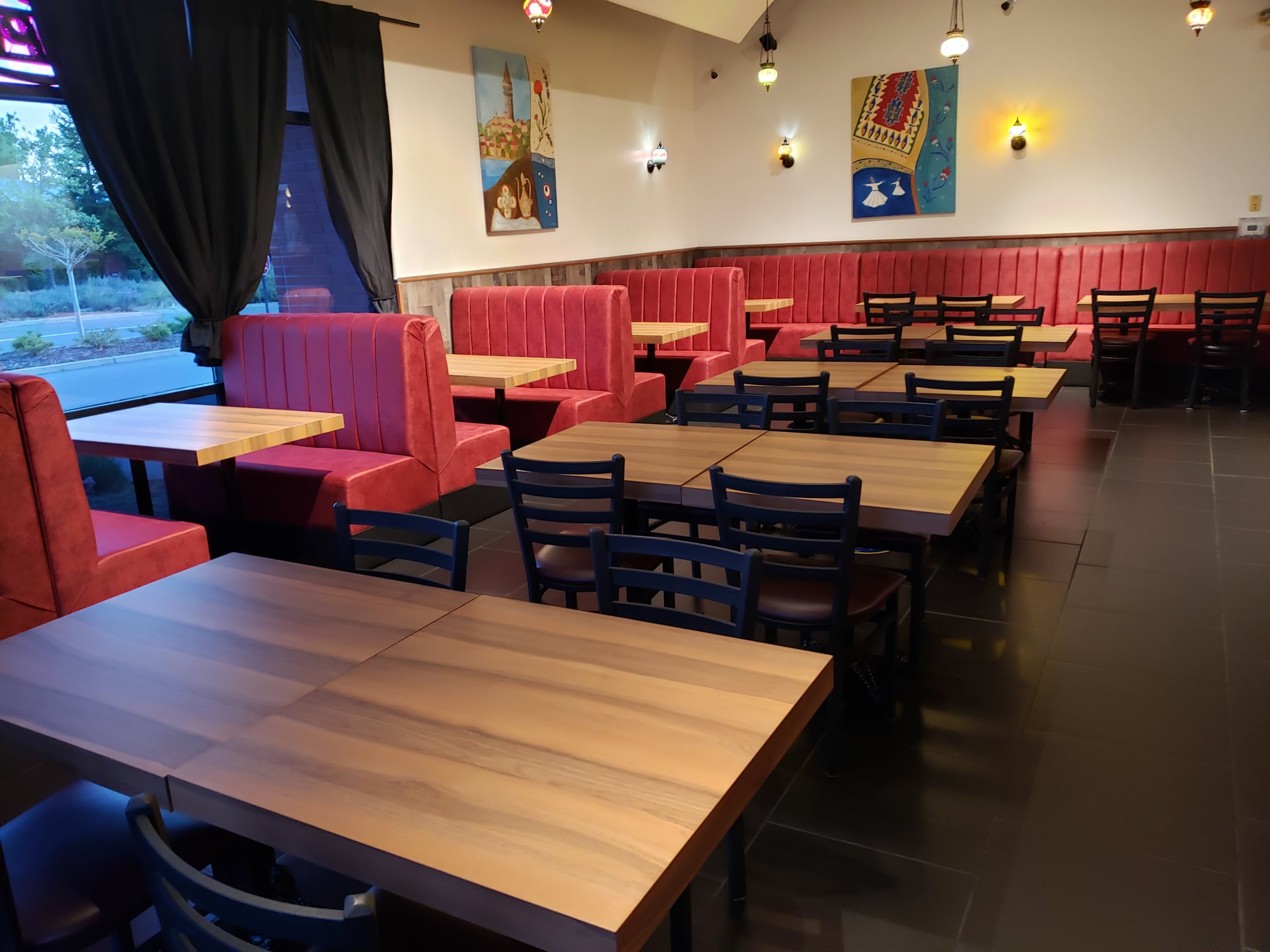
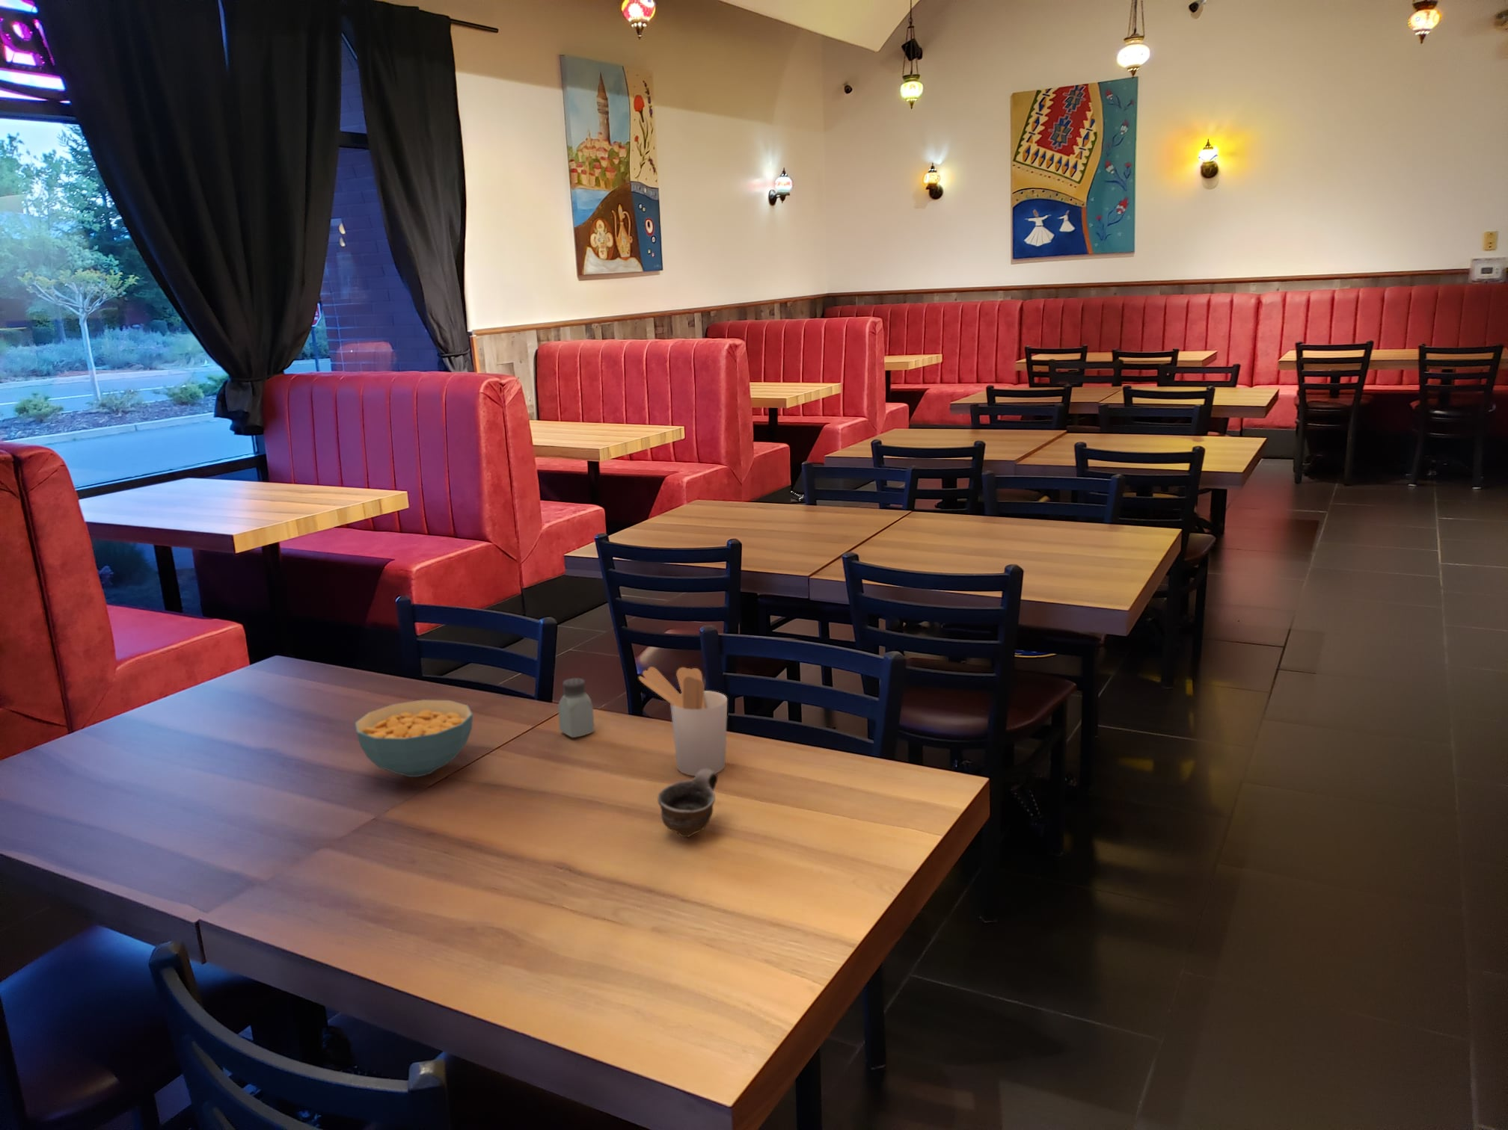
+ cup (691, 805)
+ utensil holder (684, 717)
+ saltshaker (575, 706)
+ cereal bowl (417, 744)
